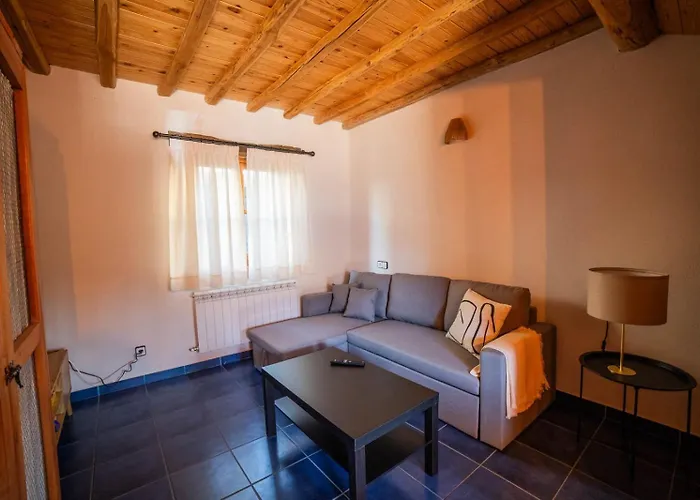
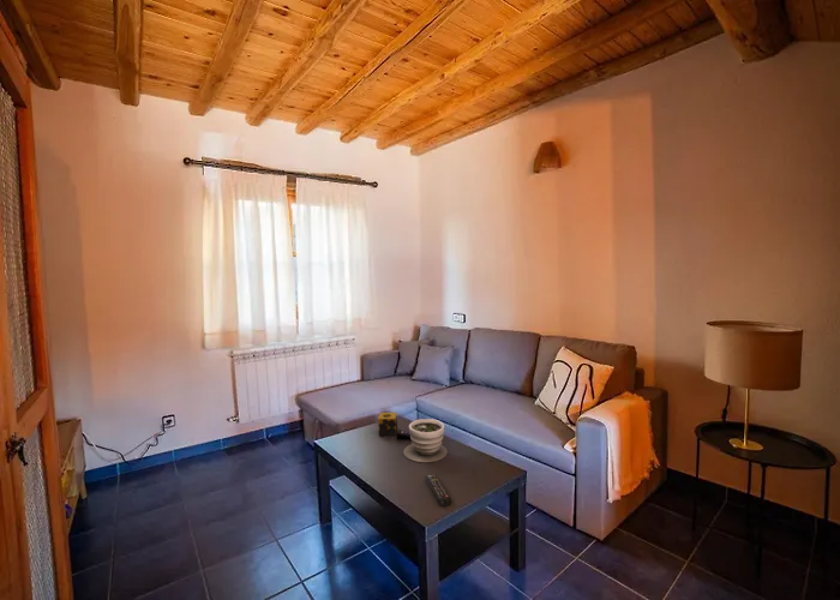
+ remote control (437, 487)
+ candle (388, 424)
+ planter (425, 438)
